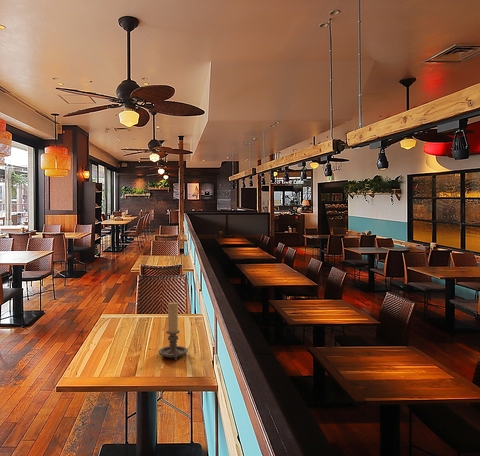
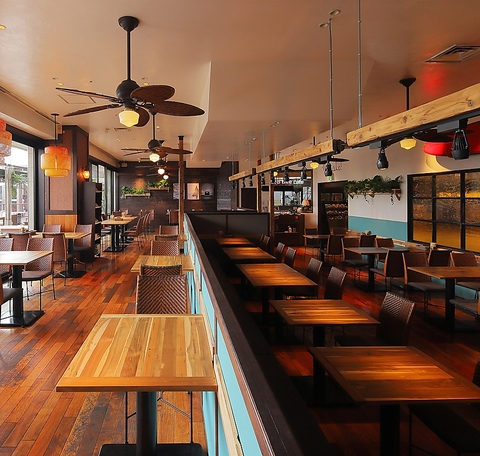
- candle holder (173, 329)
